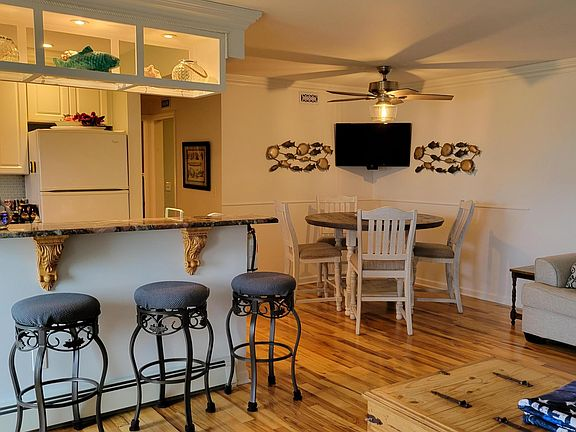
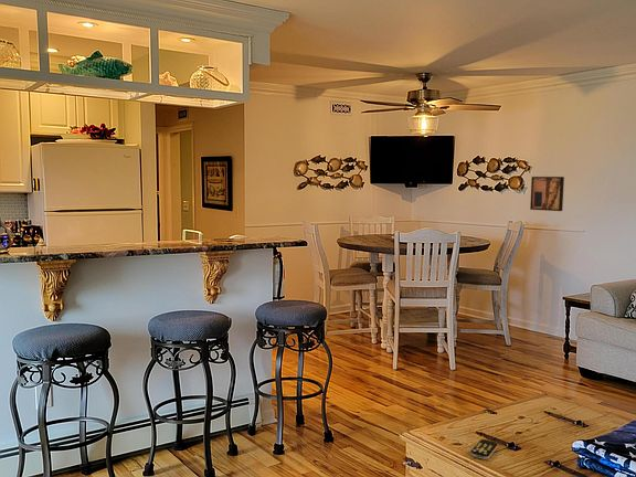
+ remote control (484, 448)
+ wall art (547, 193)
